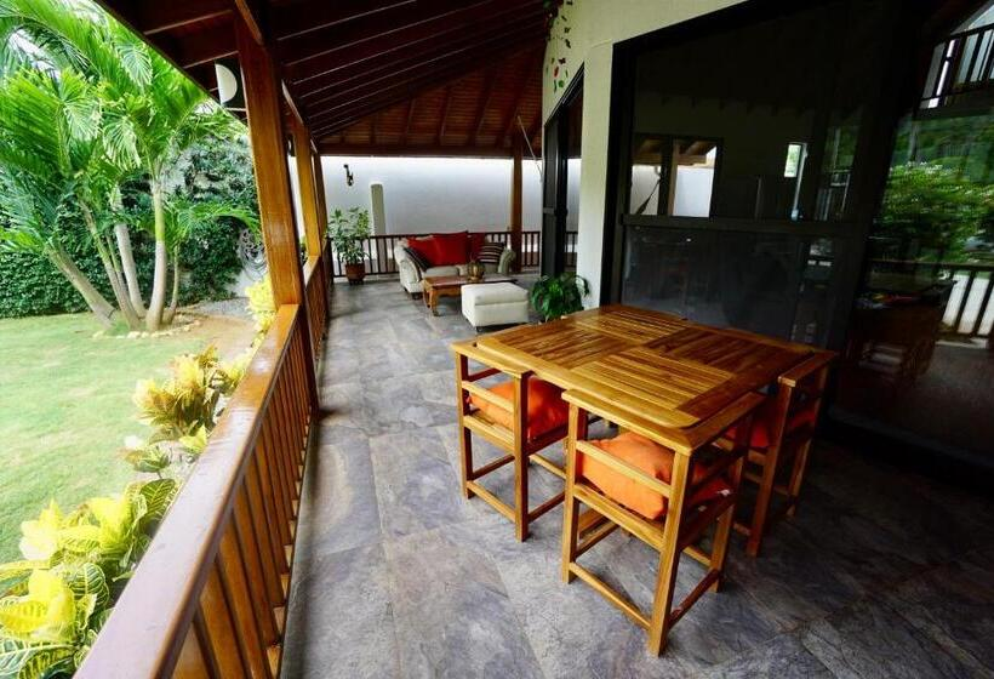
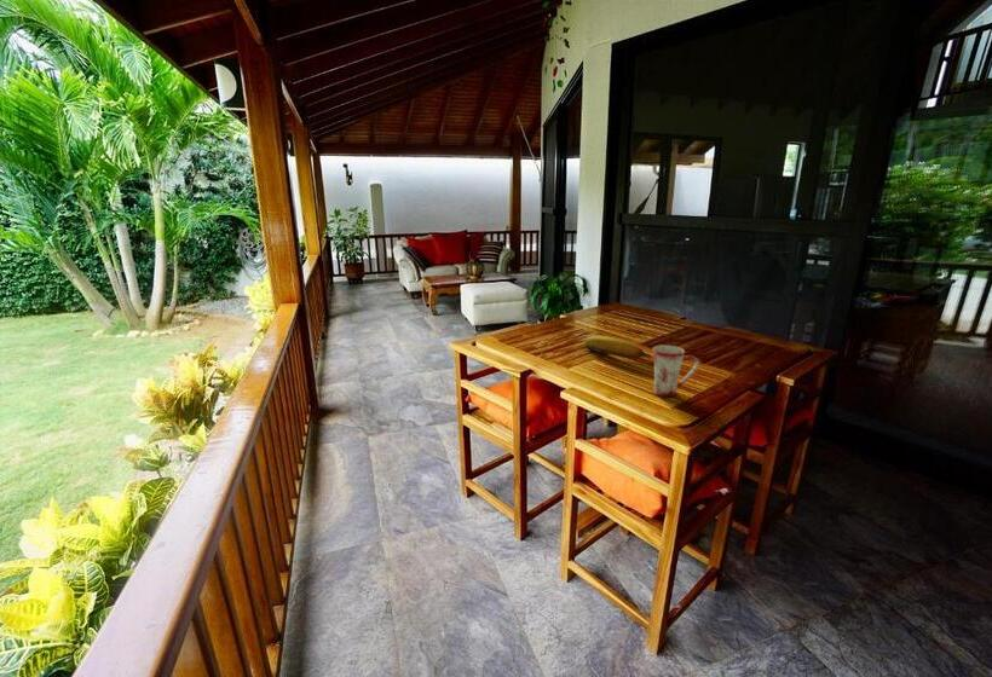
+ fruit (616, 343)
+ mug (674, 371)
